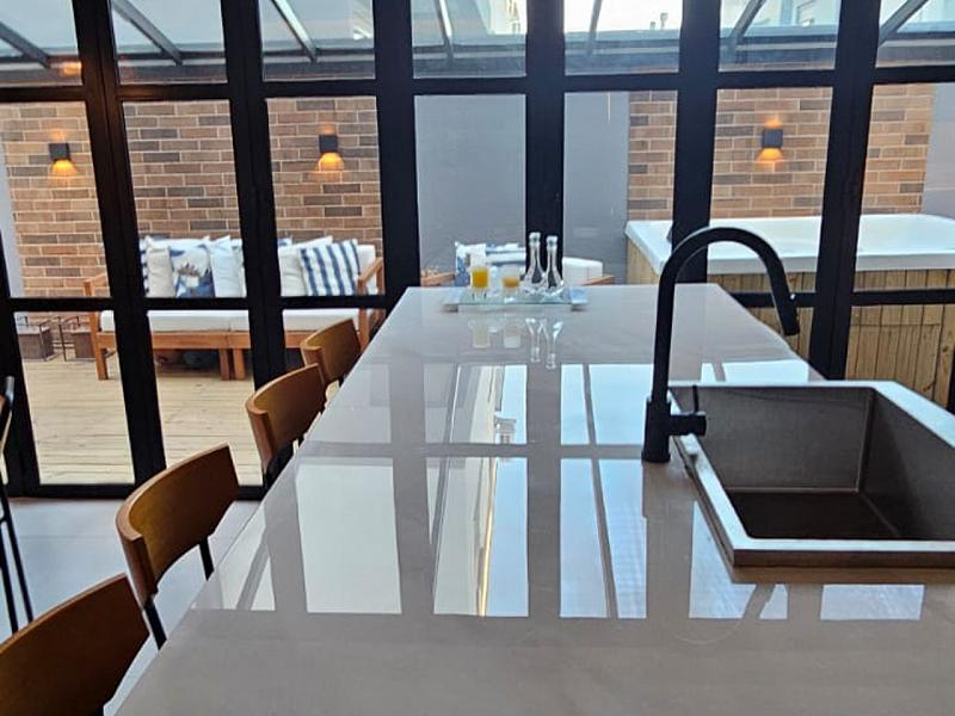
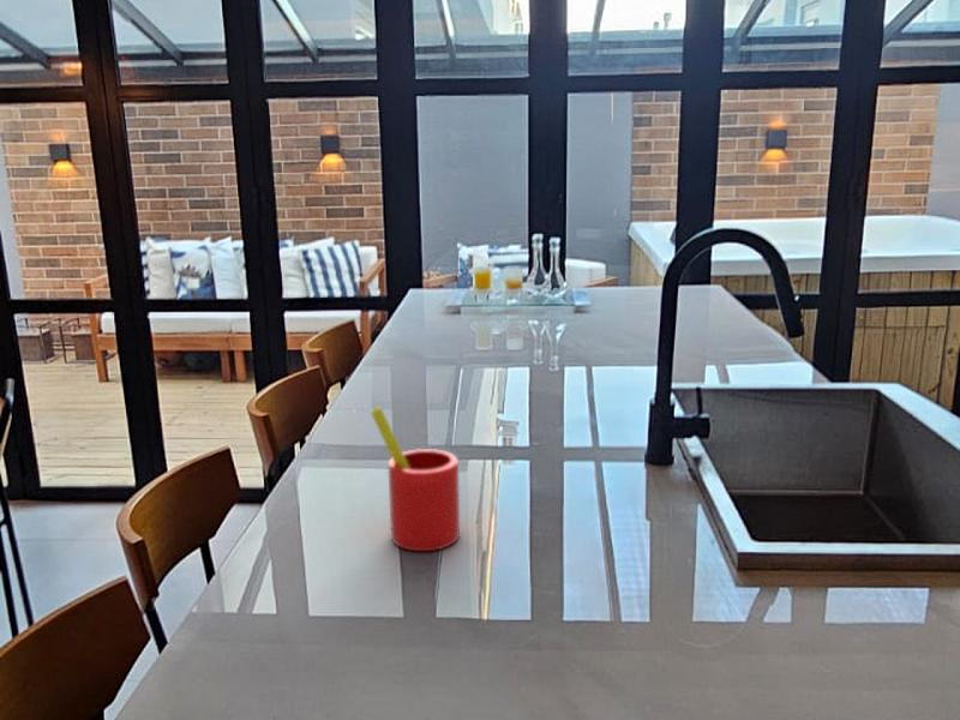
+ straw (415, 472)
